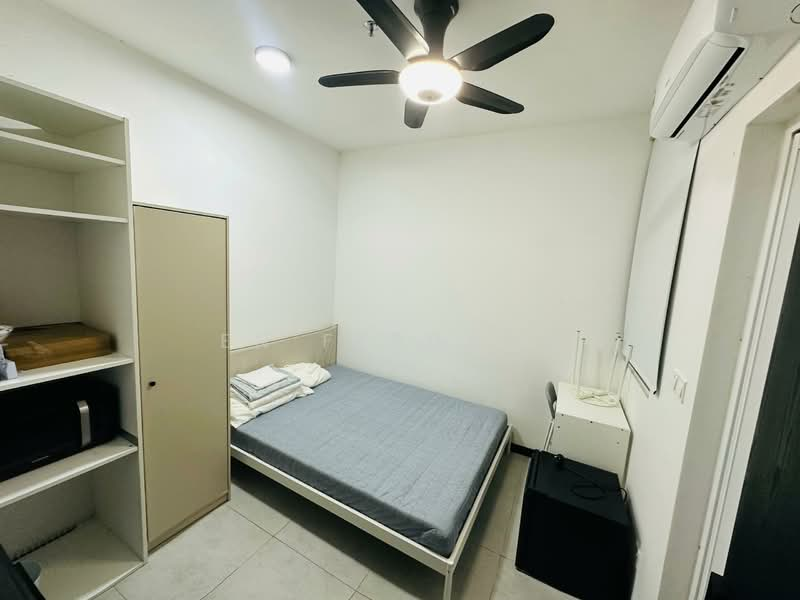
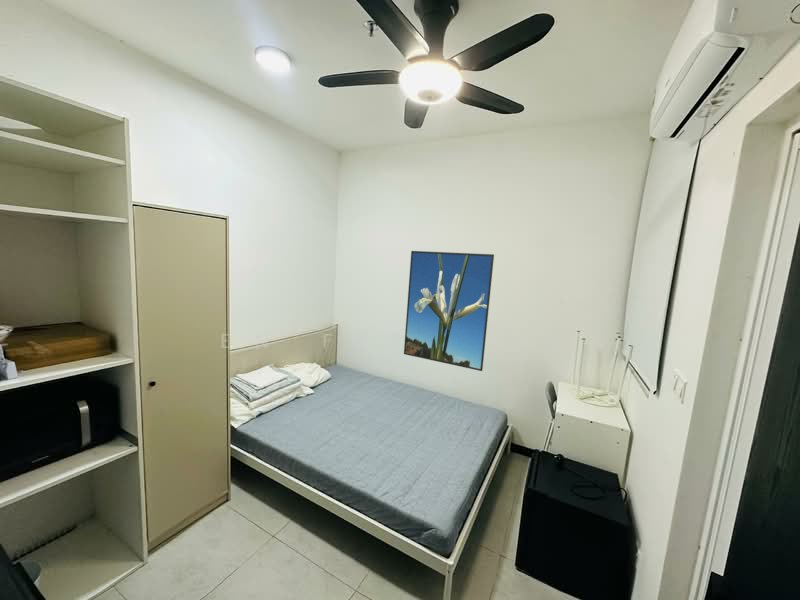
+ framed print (445, 308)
